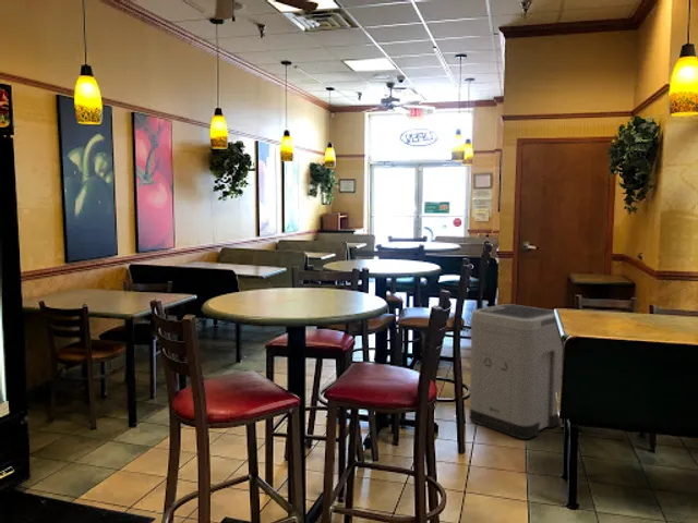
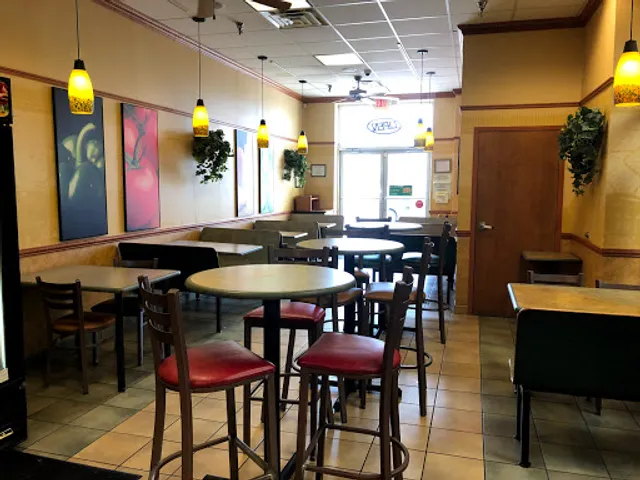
- trash can (515, 366)
